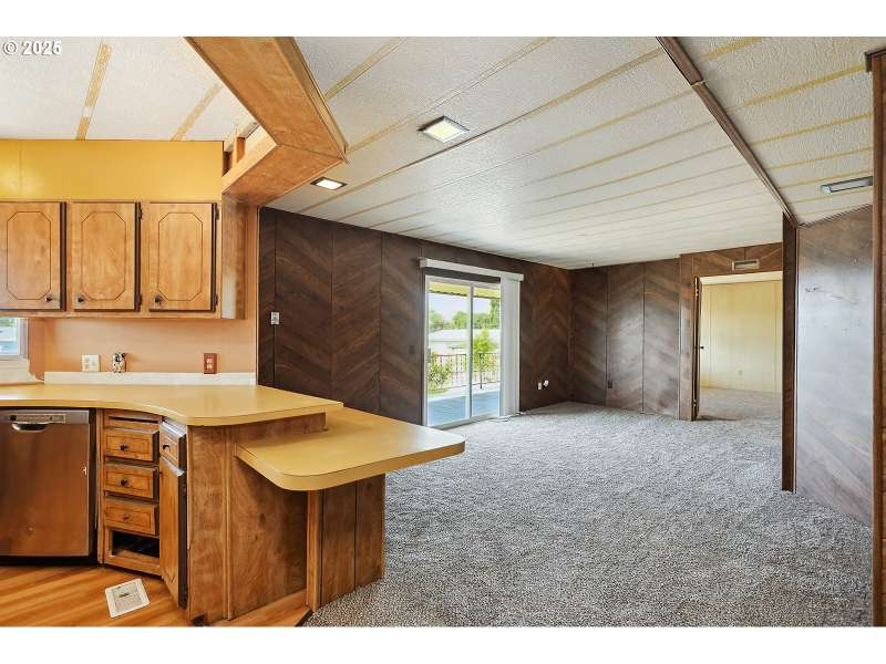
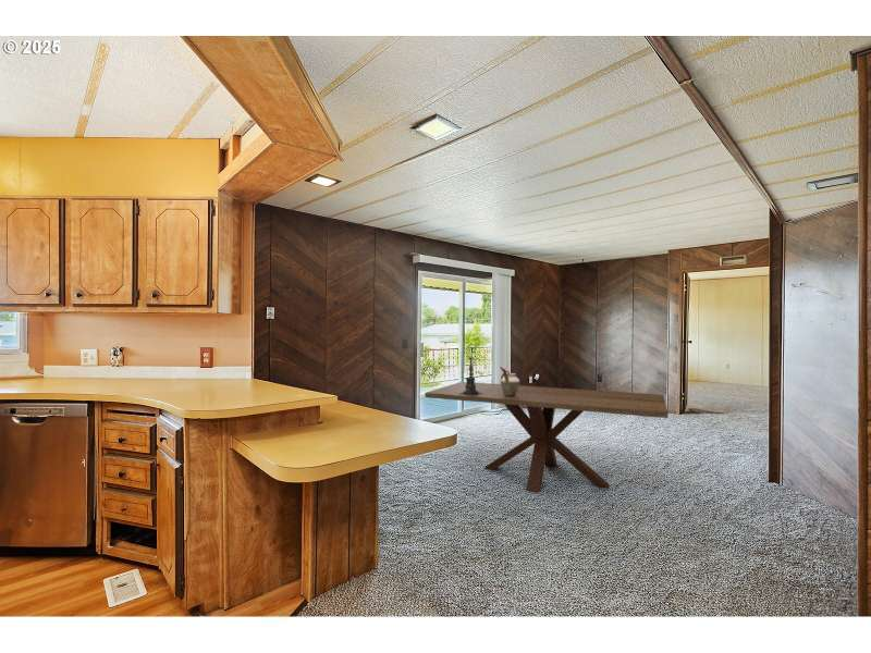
+ dining table (542, 434)
+ candle holder (470, 372)
+ vase (508, 380)
